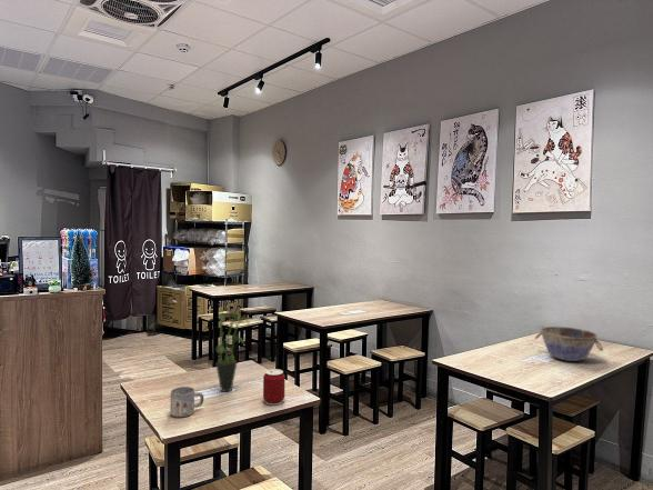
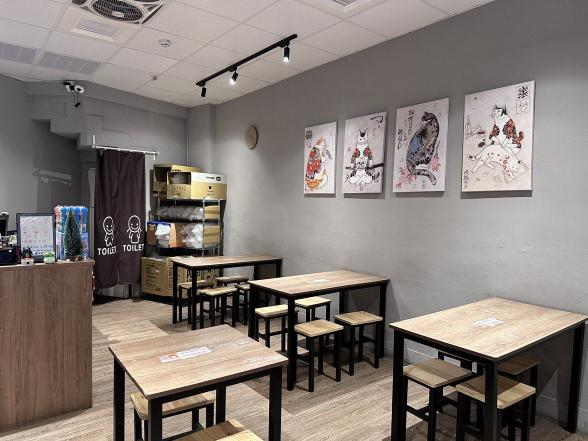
- can (273, 387)
- bowl (566, 344)
- potted plant (230, 349)
- mug (187, 400)
